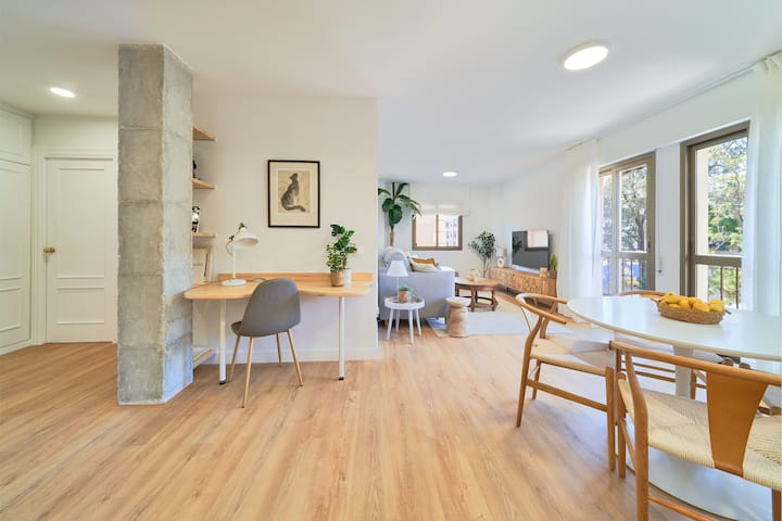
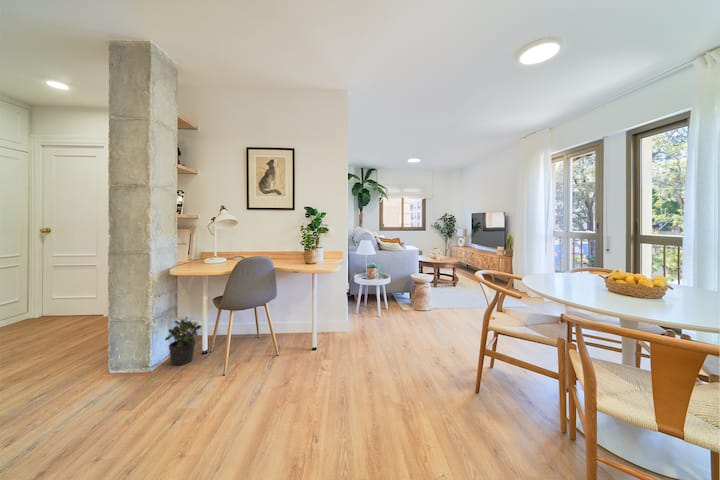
+ potted plant (184, 339)
